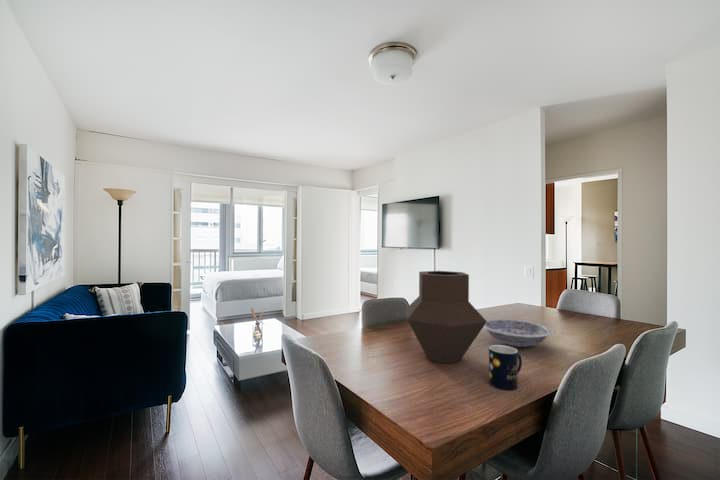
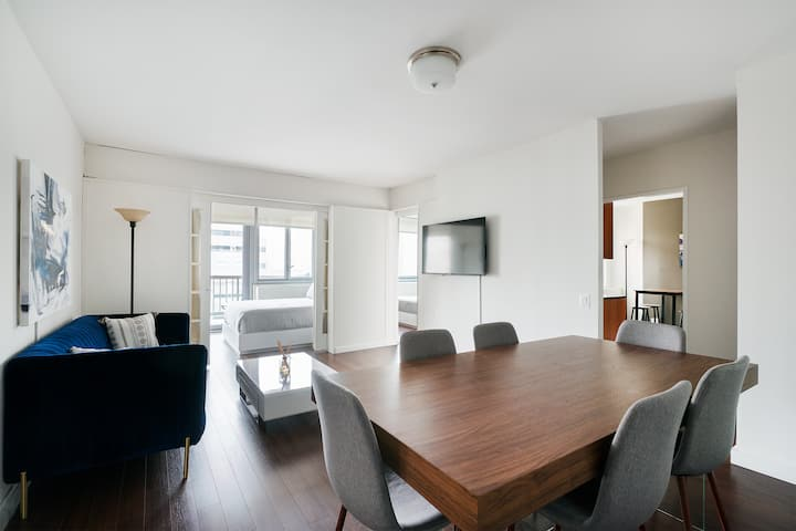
- mug (505, 365)
- vase (442, 315)
- bowl (515, 335)
